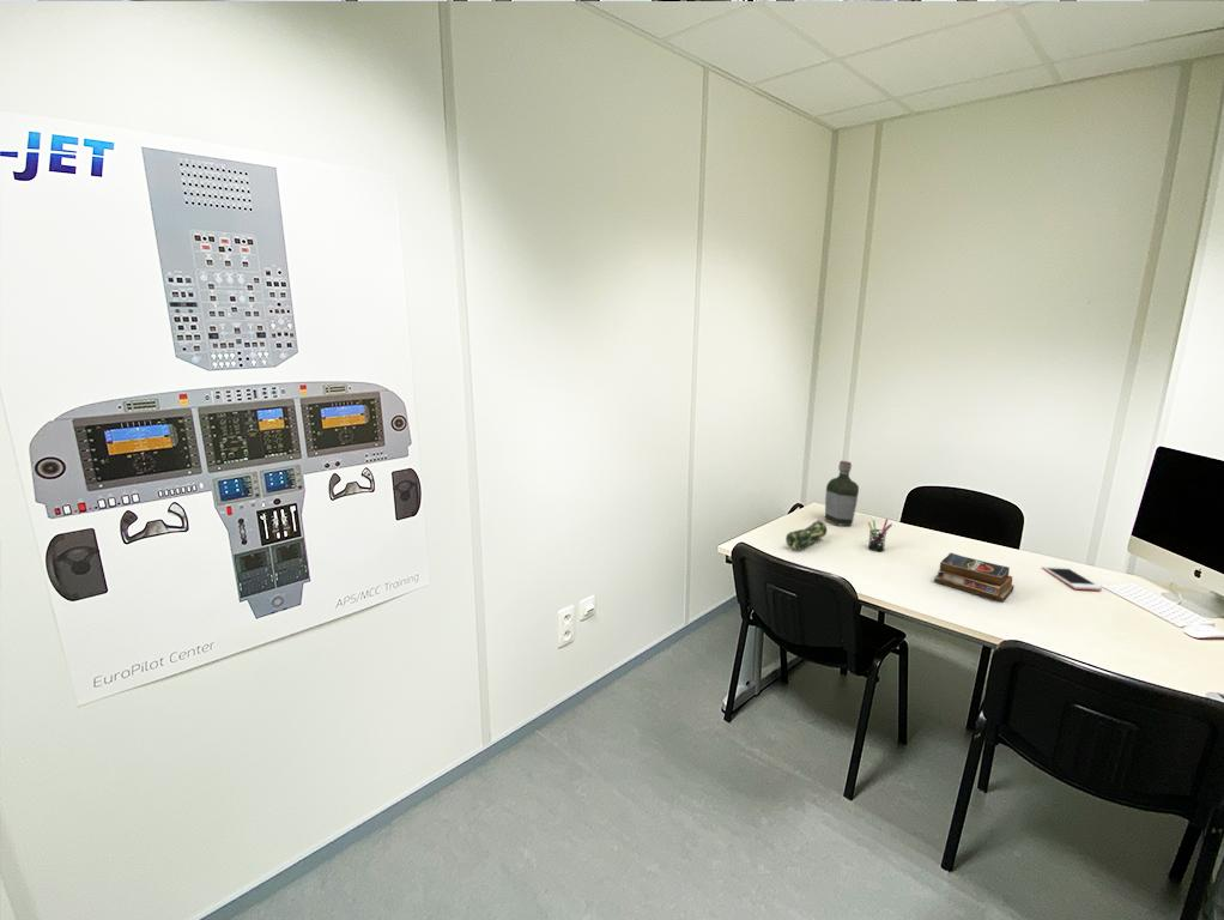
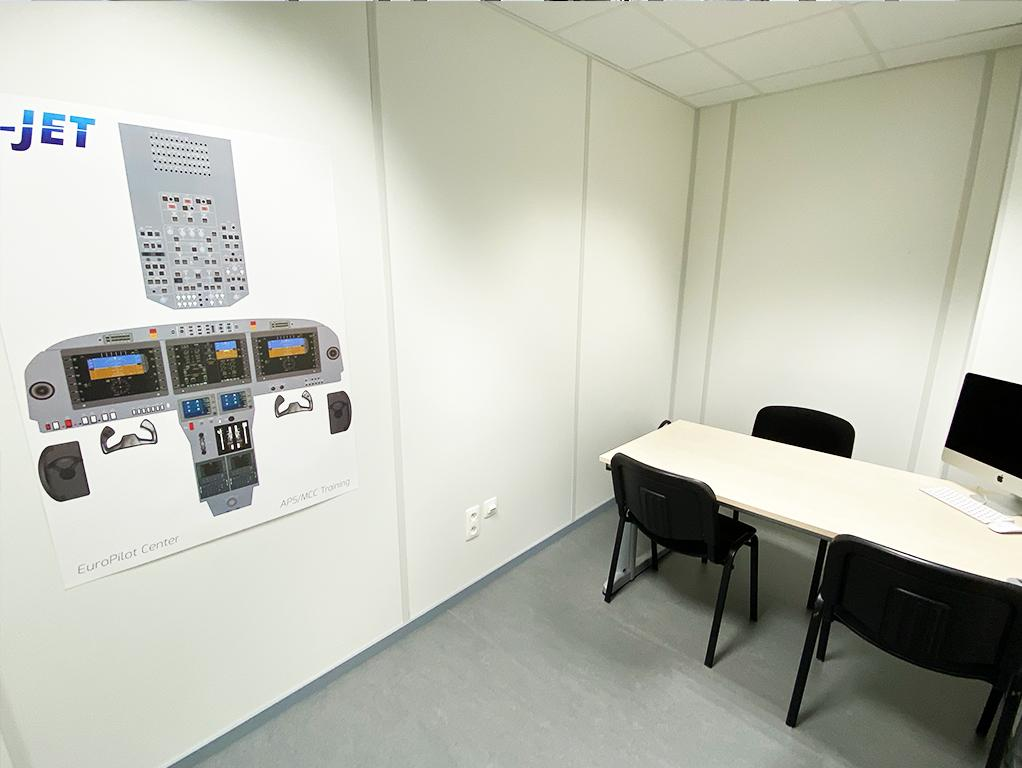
- cell phone (1070, 577)
- pencil case (807, 534)
- book (974, 574)
- bottle (842, 492)
- pen holder (878, 533)
